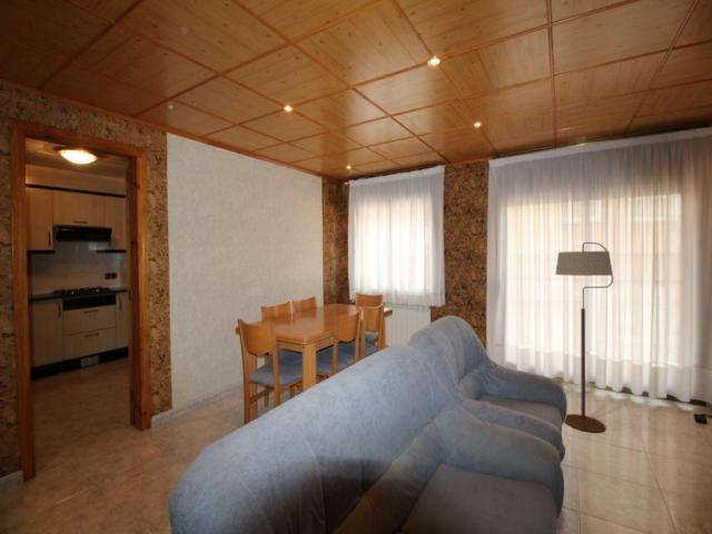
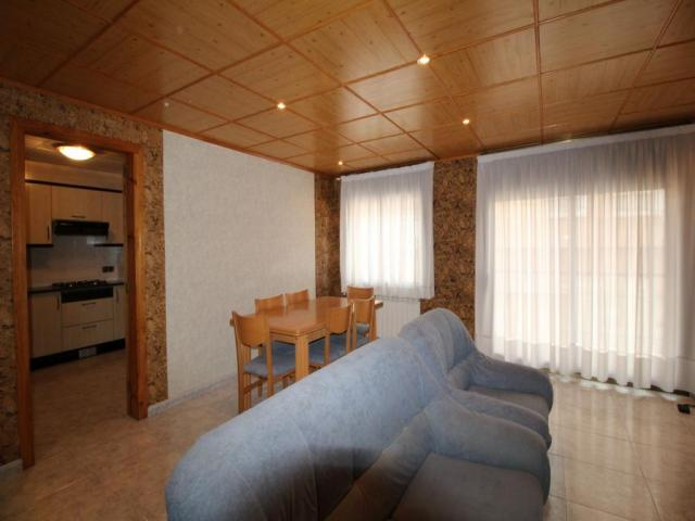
- floor lamp (584, 333)
